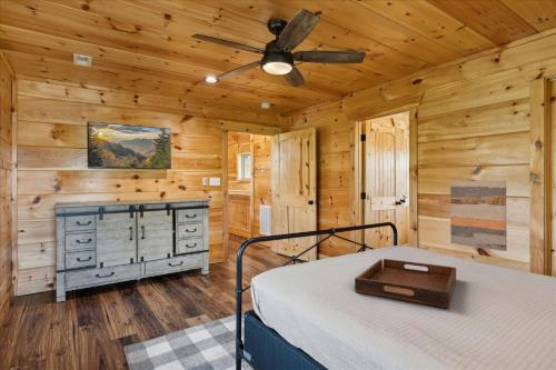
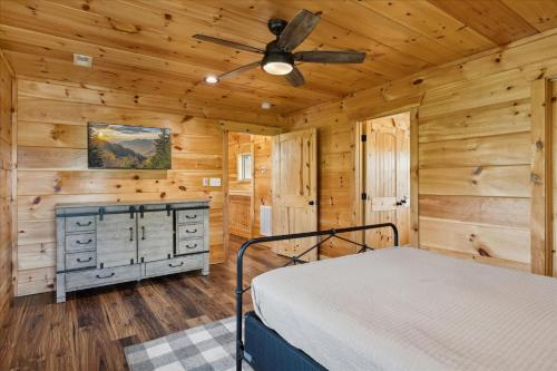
- wall art (476, 213)
- serving tray (408, 278)
